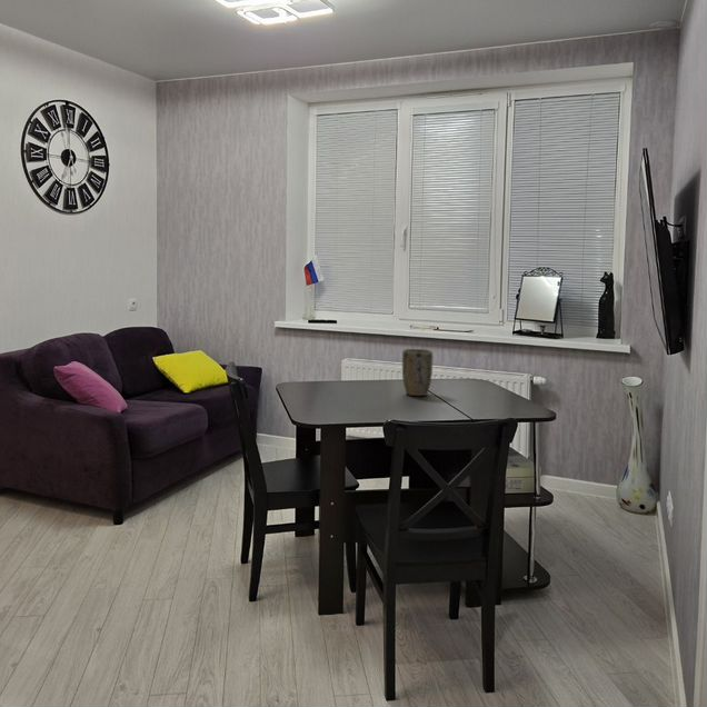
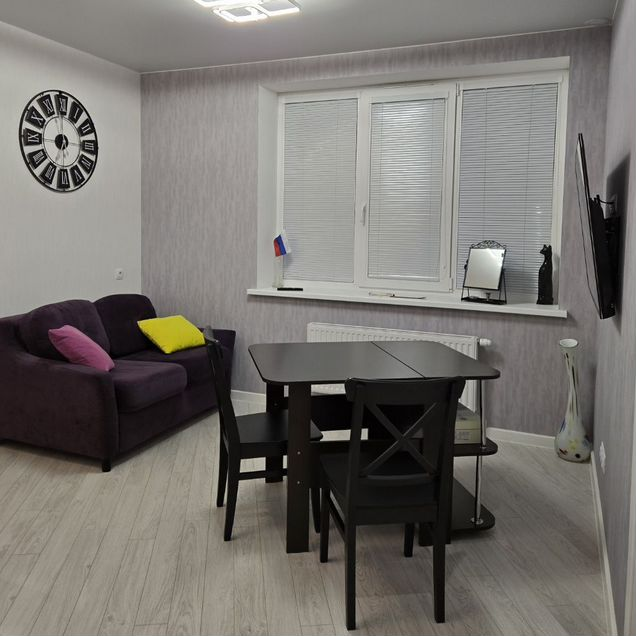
- plant pot (417, 371)
